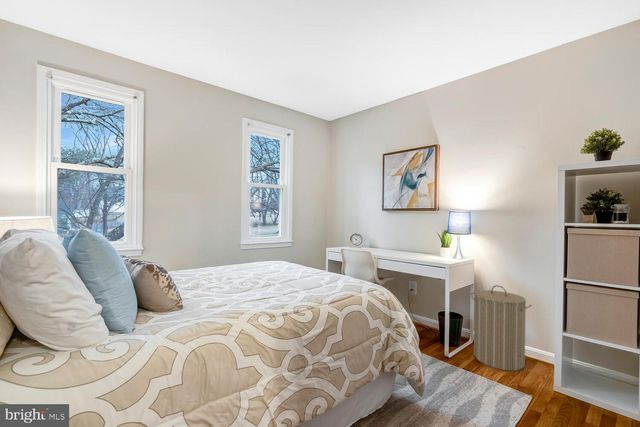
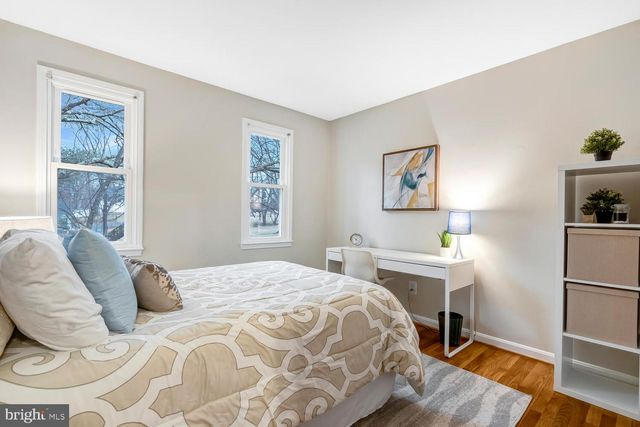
- laundry hamper (498, 322)
